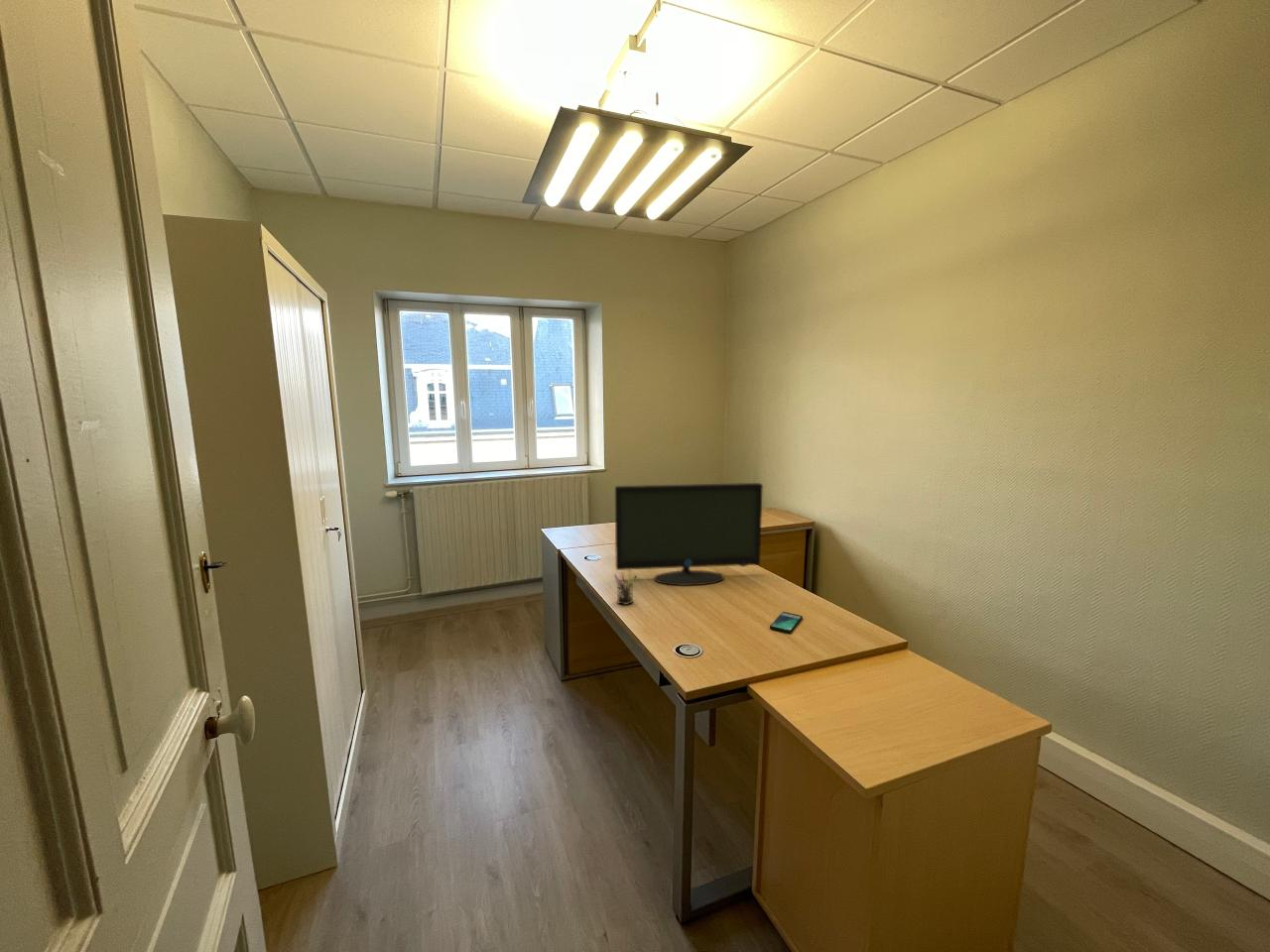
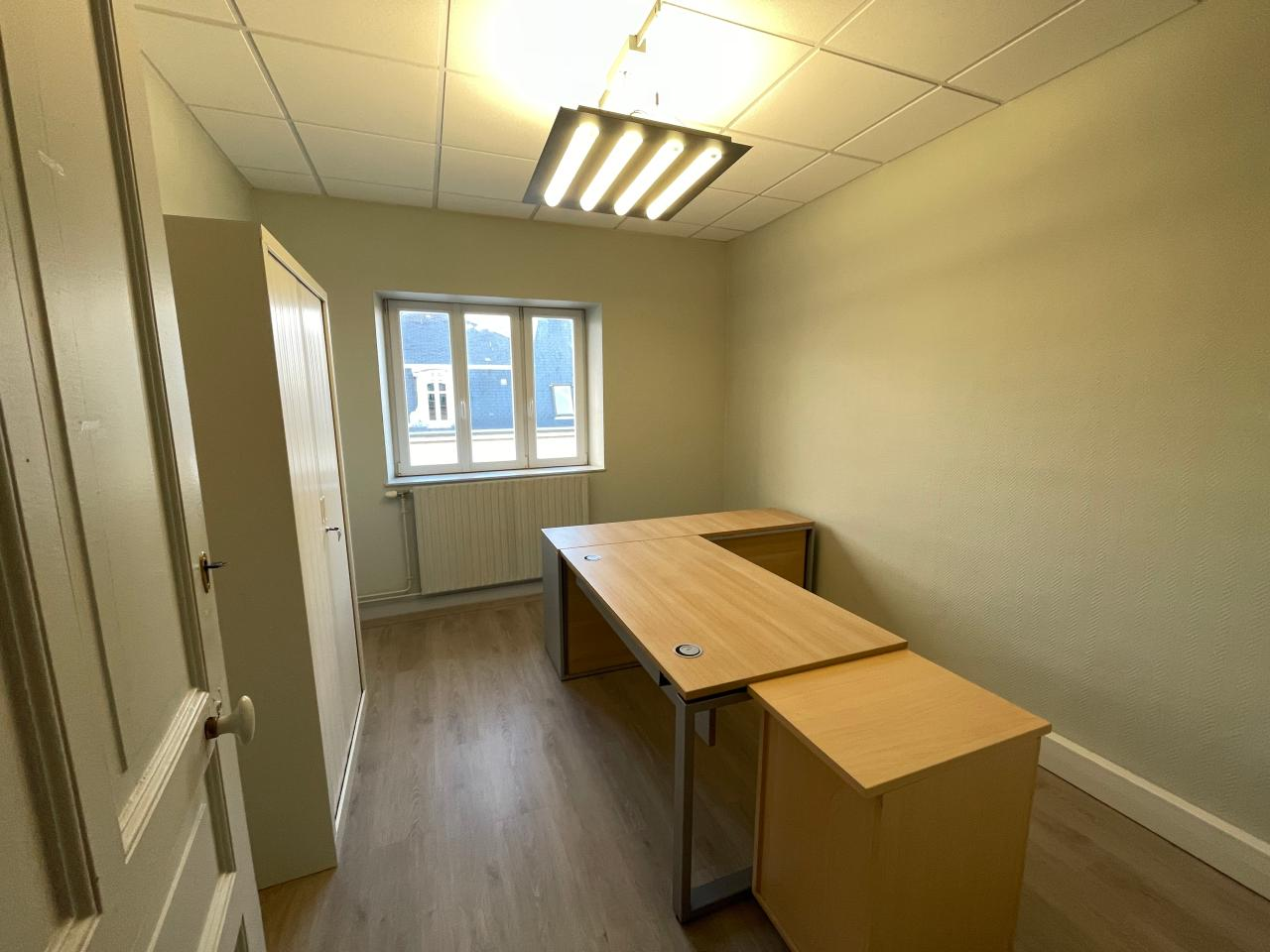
- monitor (690, 533)
- smartphone (786, 622)
- pen holder (626, 586)
